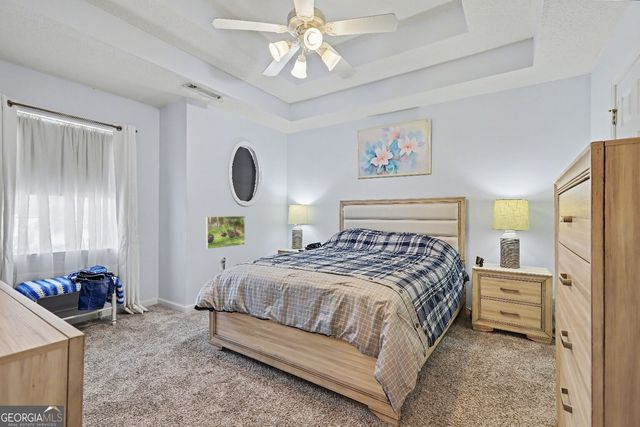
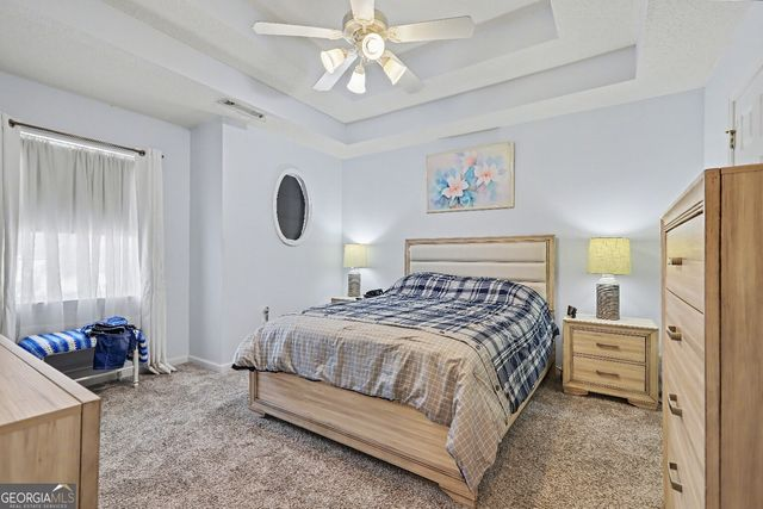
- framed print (226, 231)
